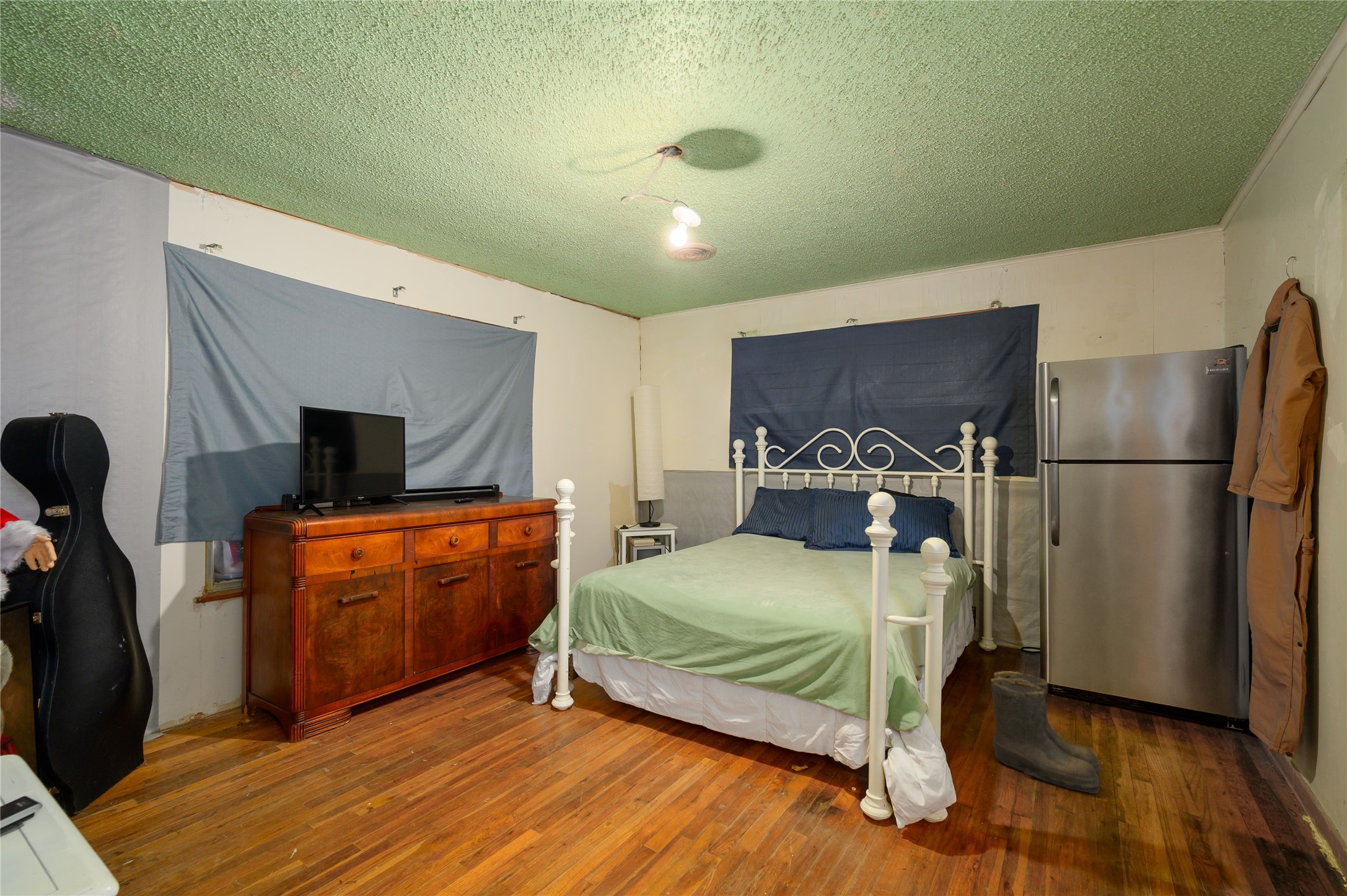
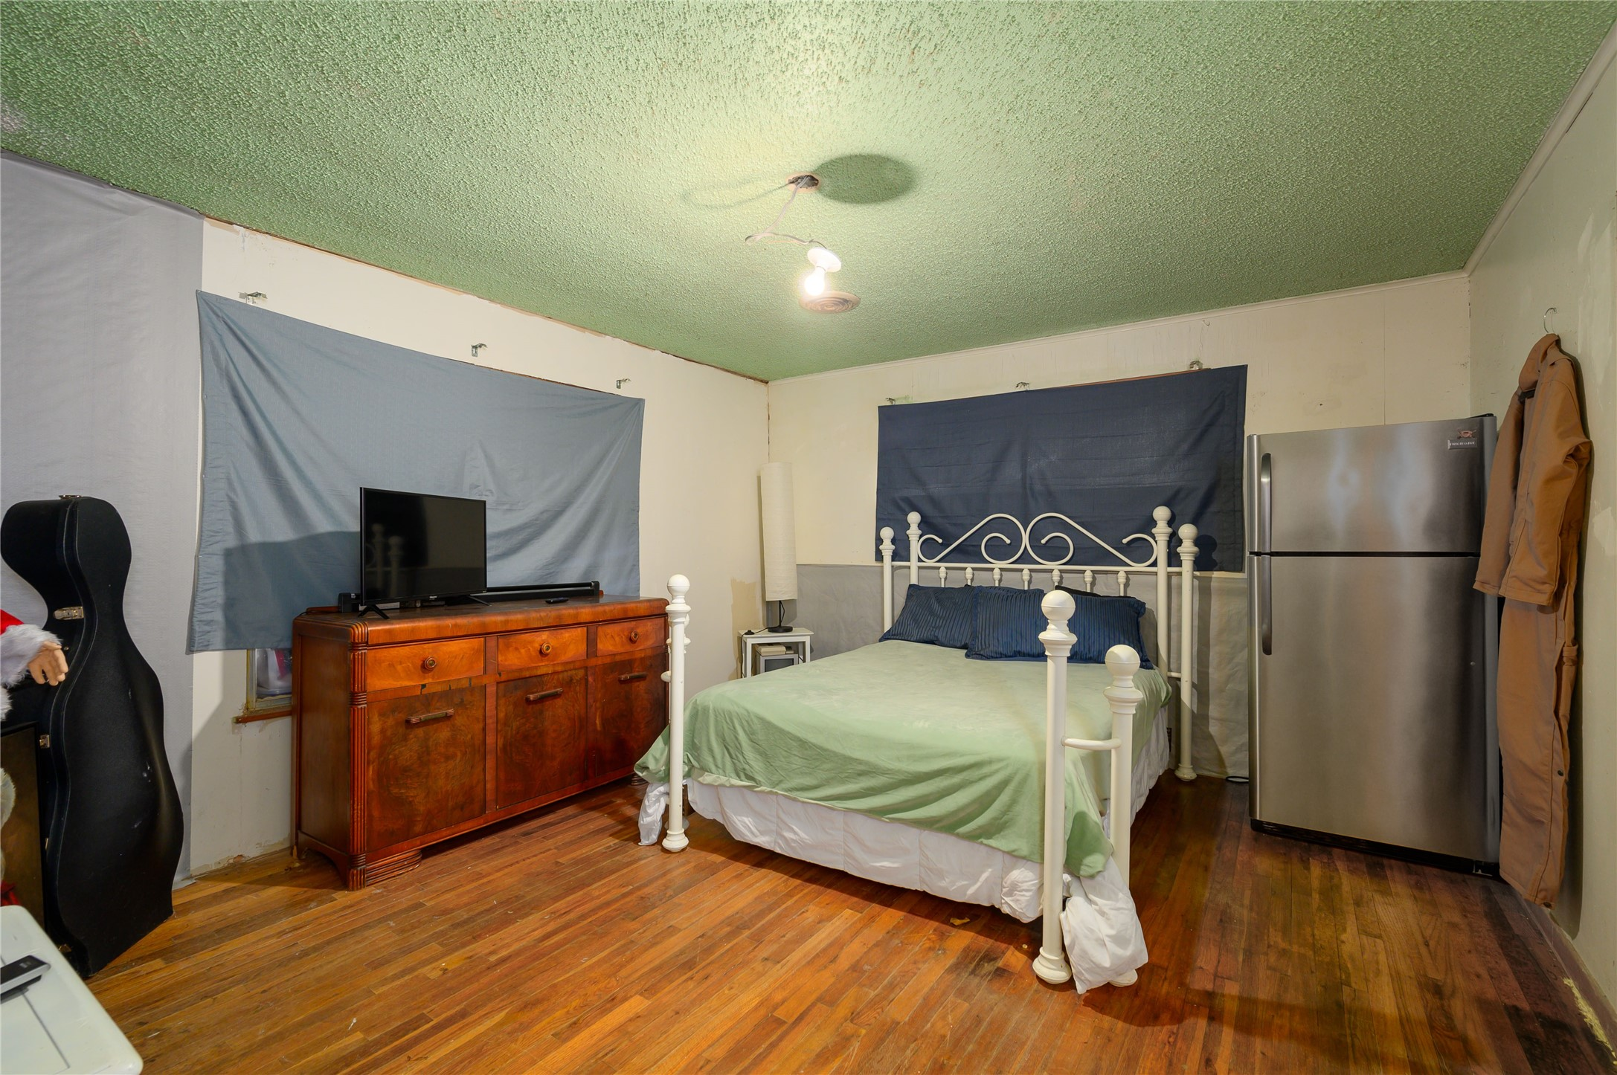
- boots (1045, 726)
